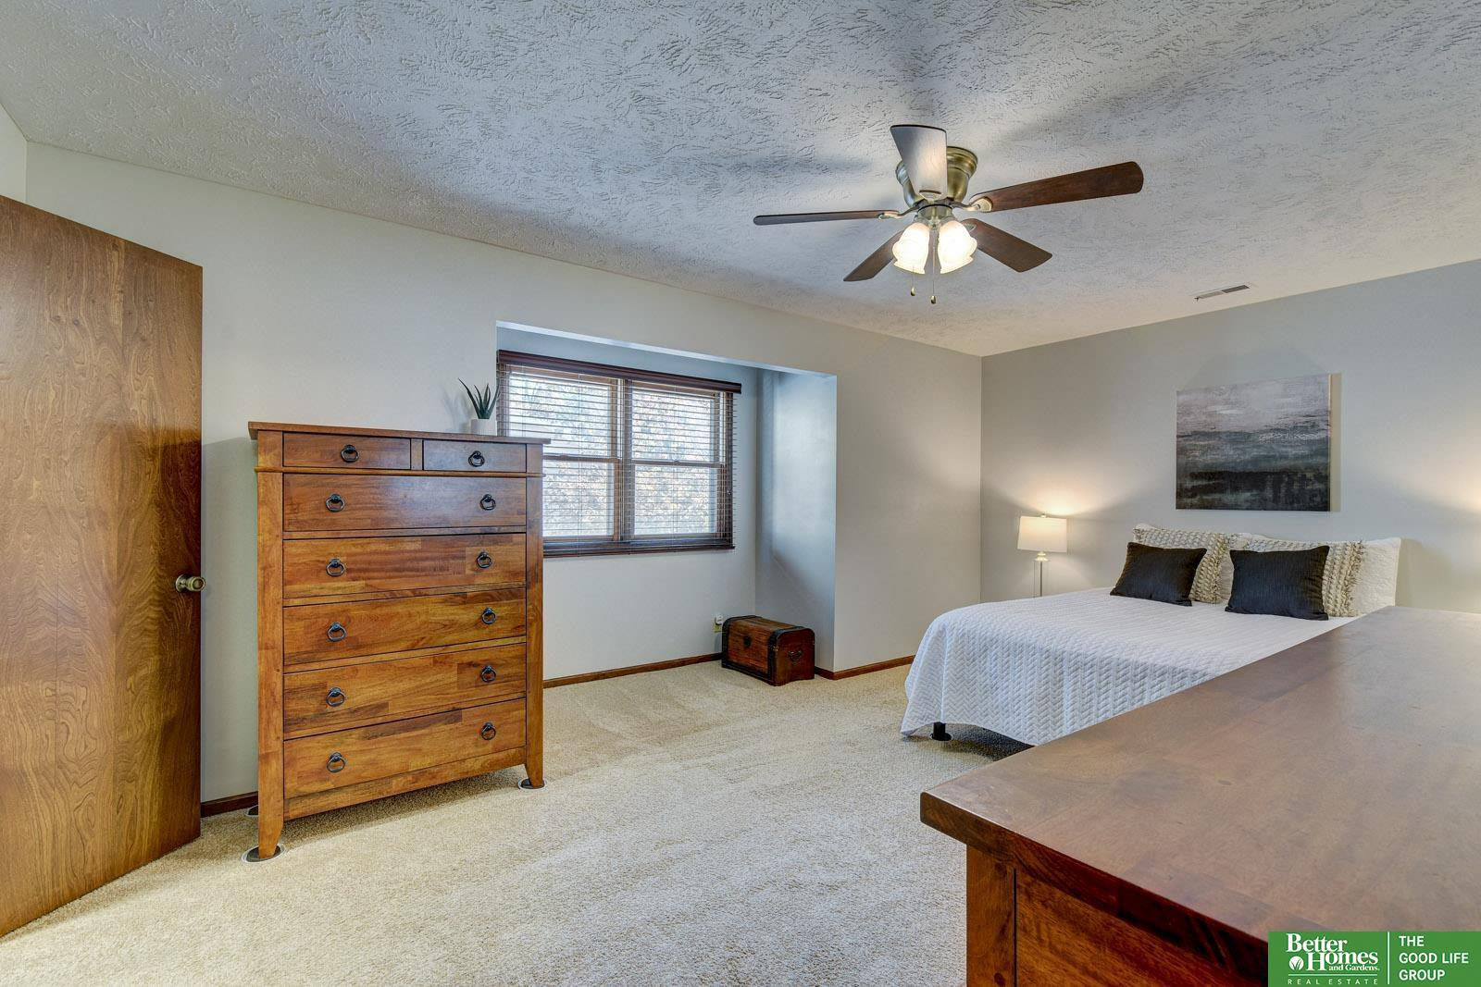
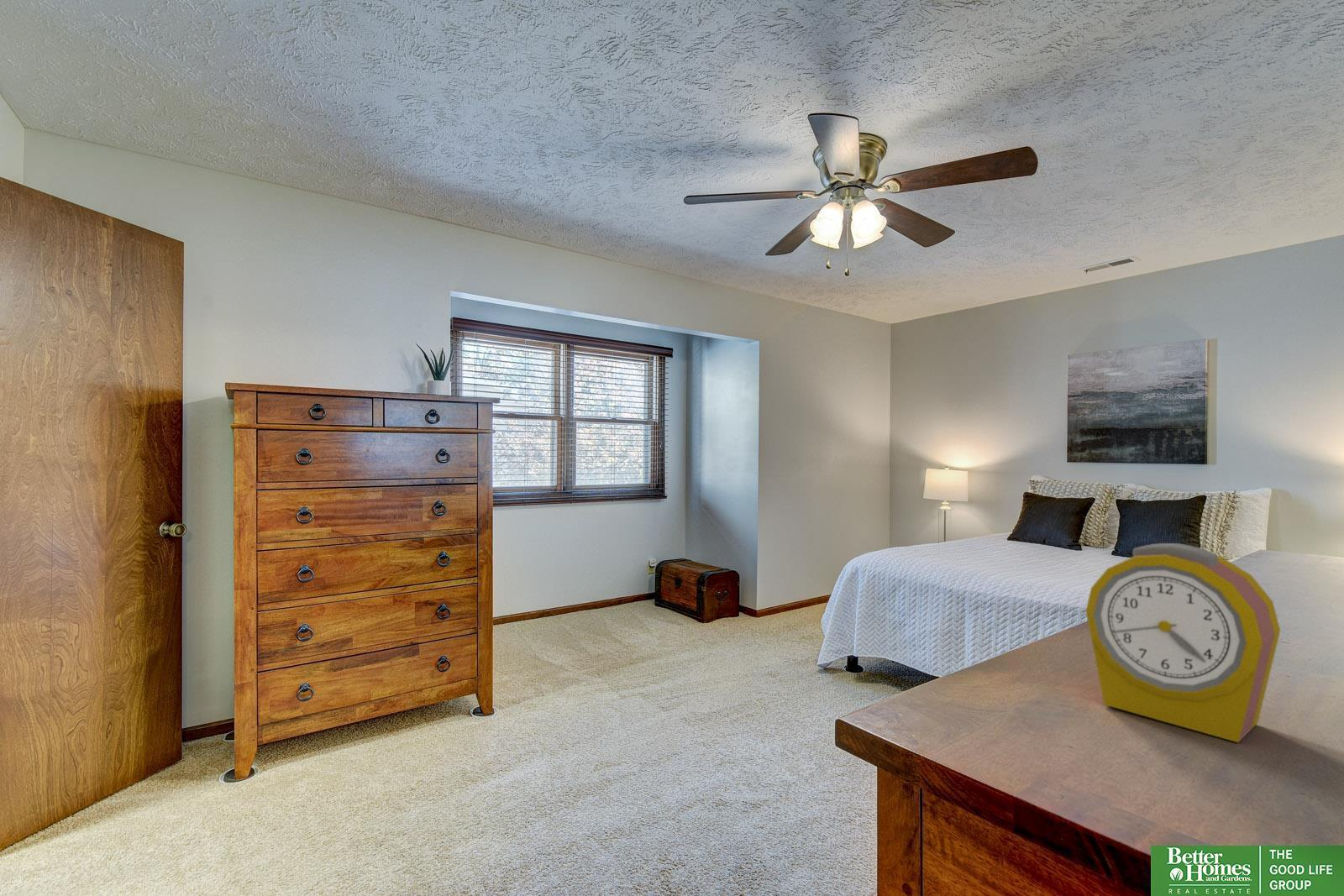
+ alarm clock (1177, 629)
